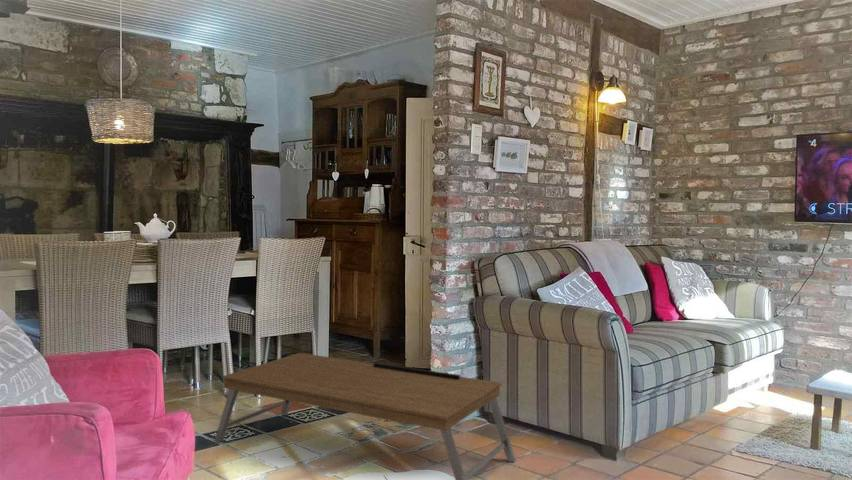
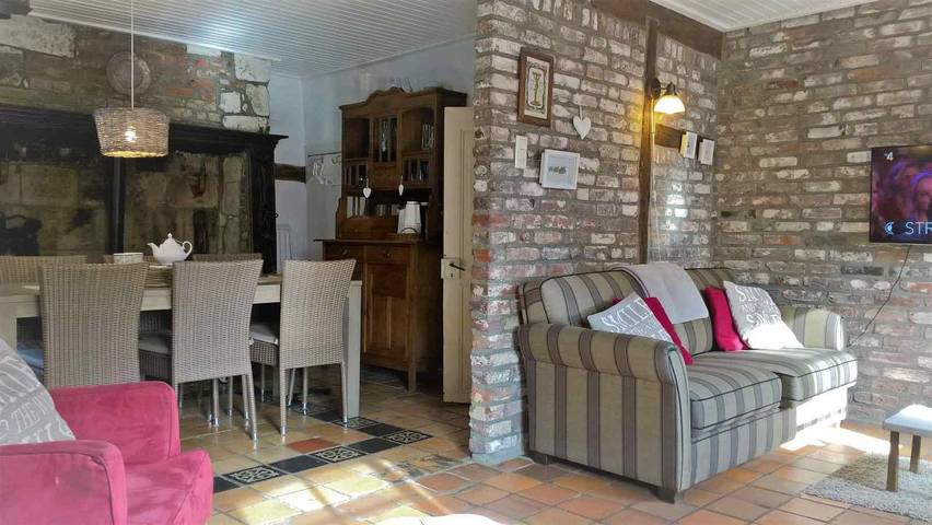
- coffee table (360, 413)
